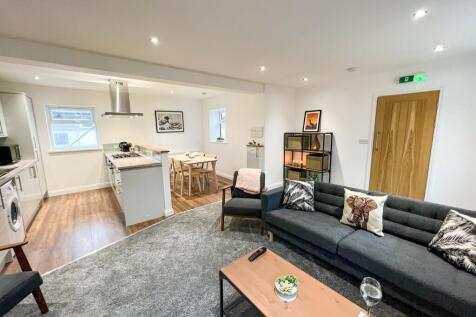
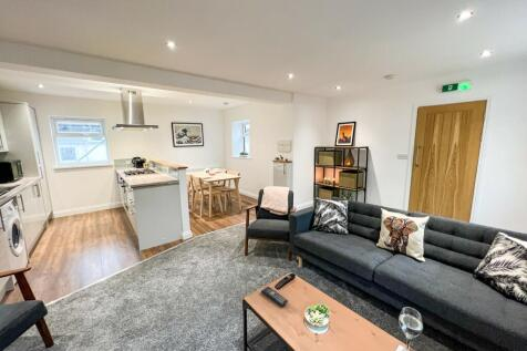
+ remote control (273, 296)
